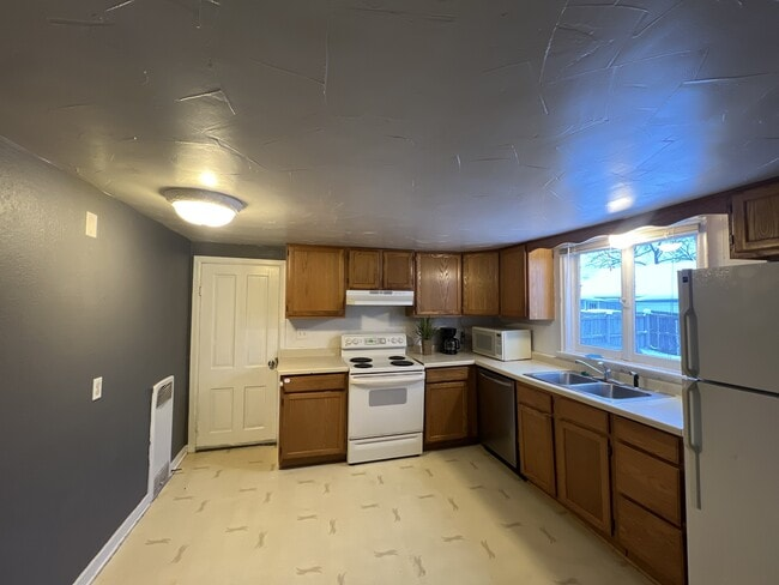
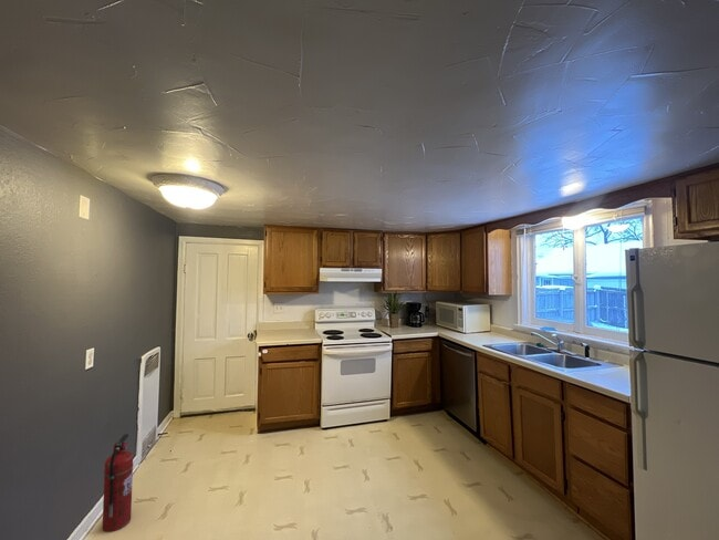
+ fire extinguisher (117, 481)
